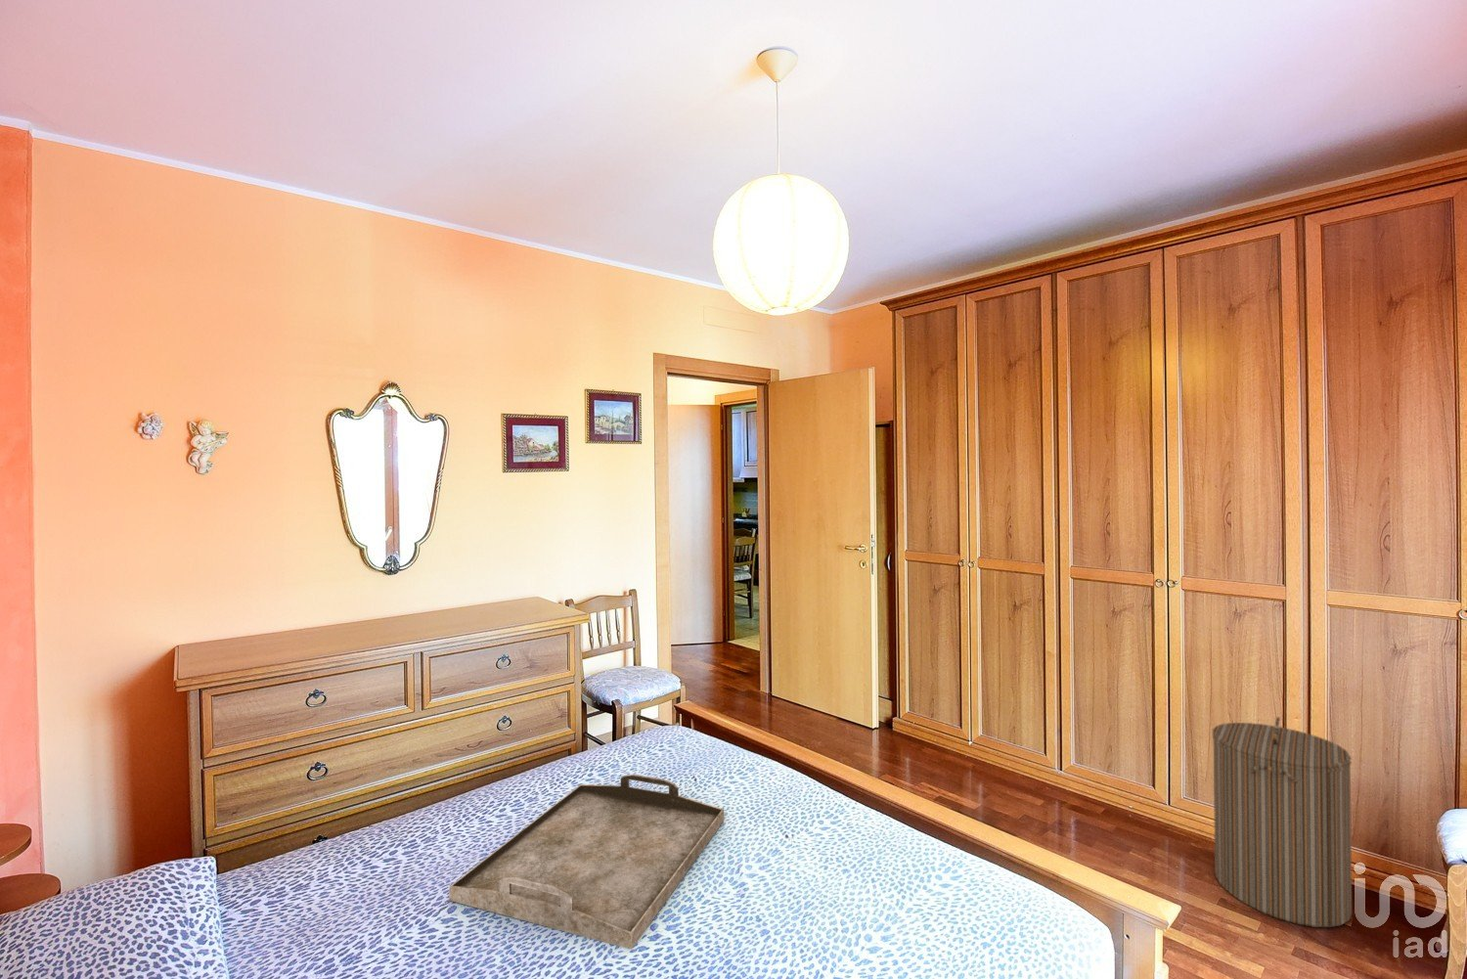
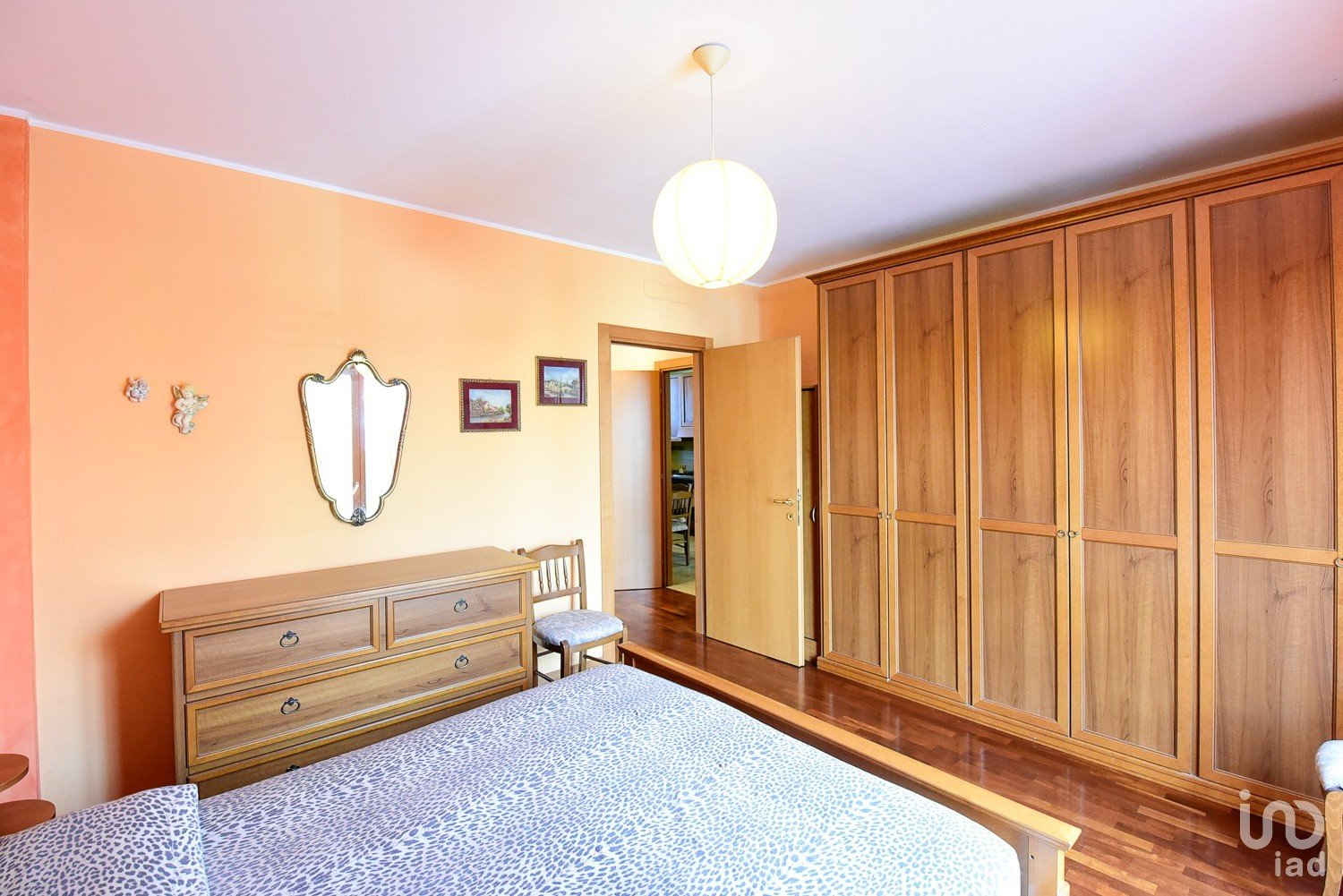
- laundry hamper (1278, 805)
- serving tray (601, 838)
